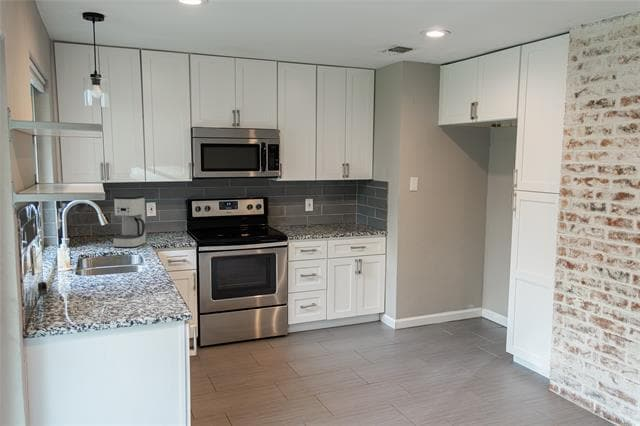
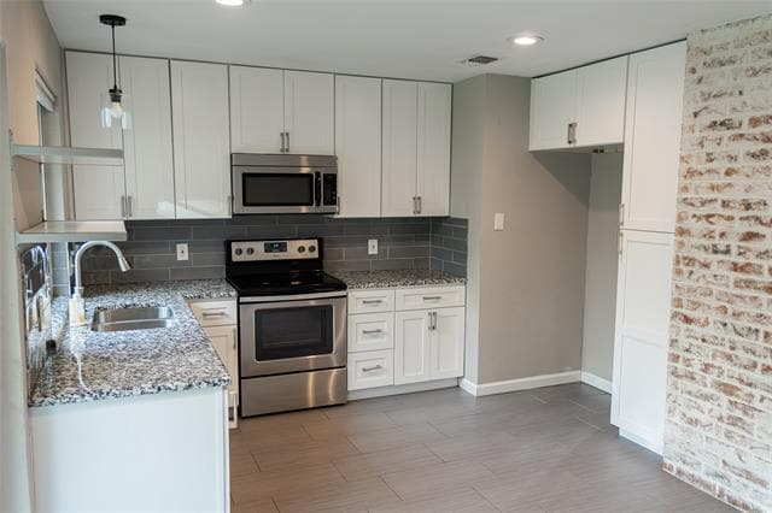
- coffee maker (130, 220)
